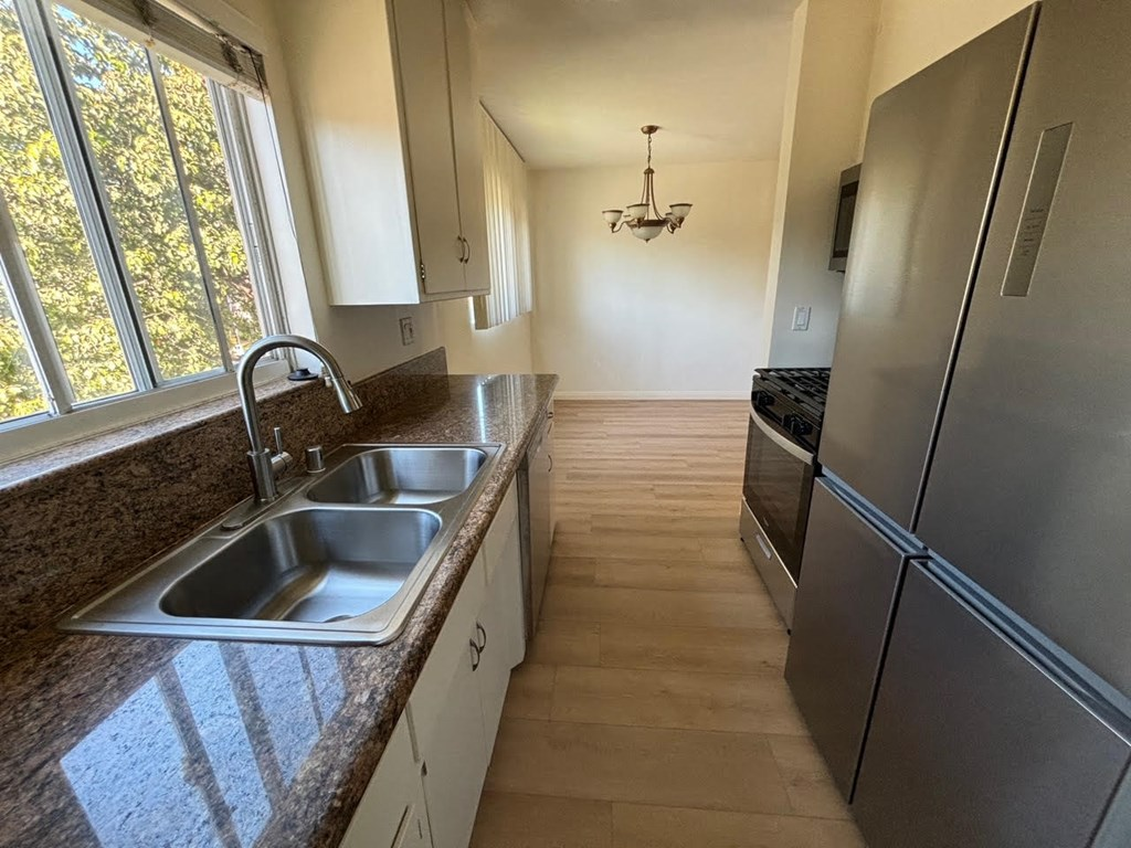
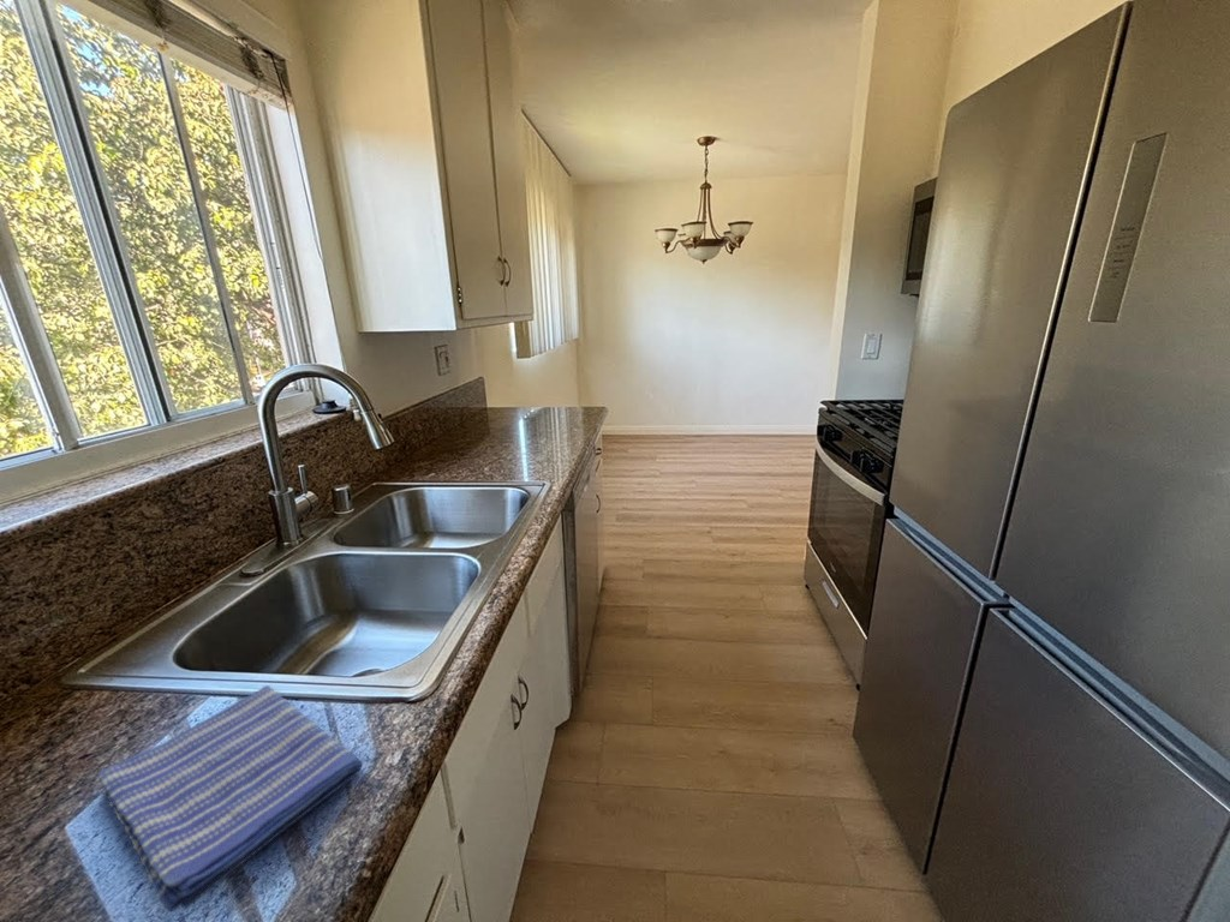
+ dish towel (231, 771)
